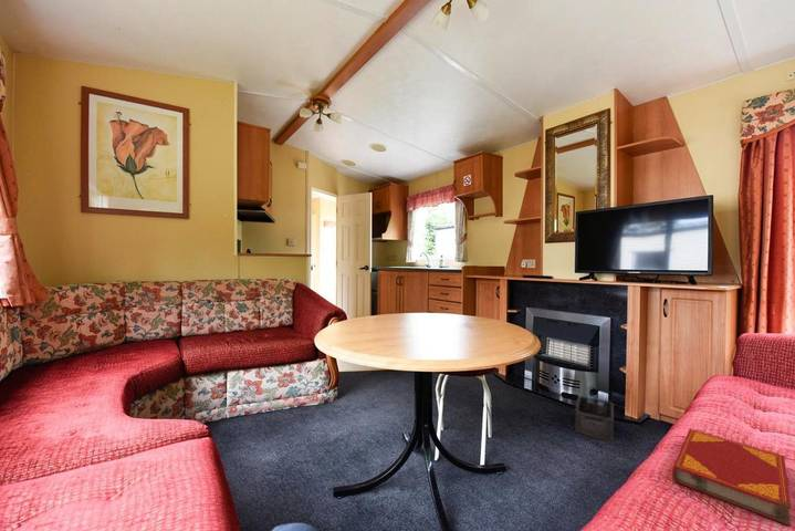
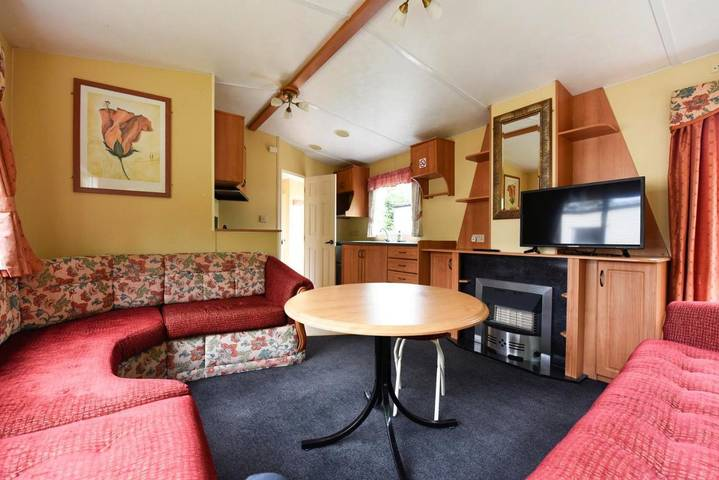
- storage bin (594, 416)
- hardback book (729, 467)
